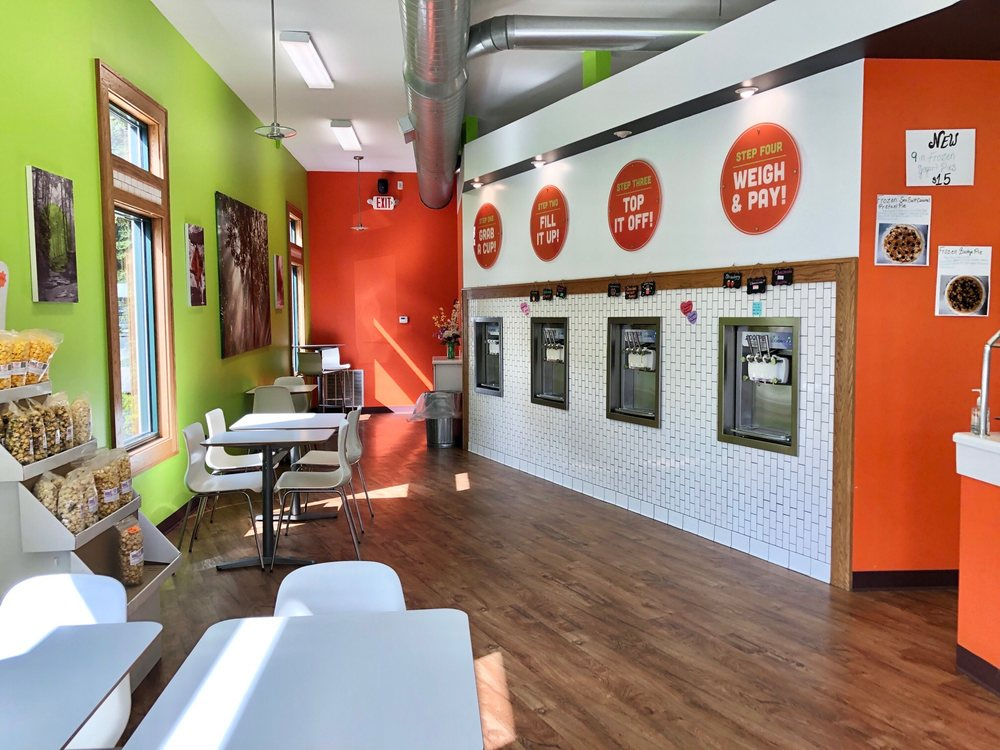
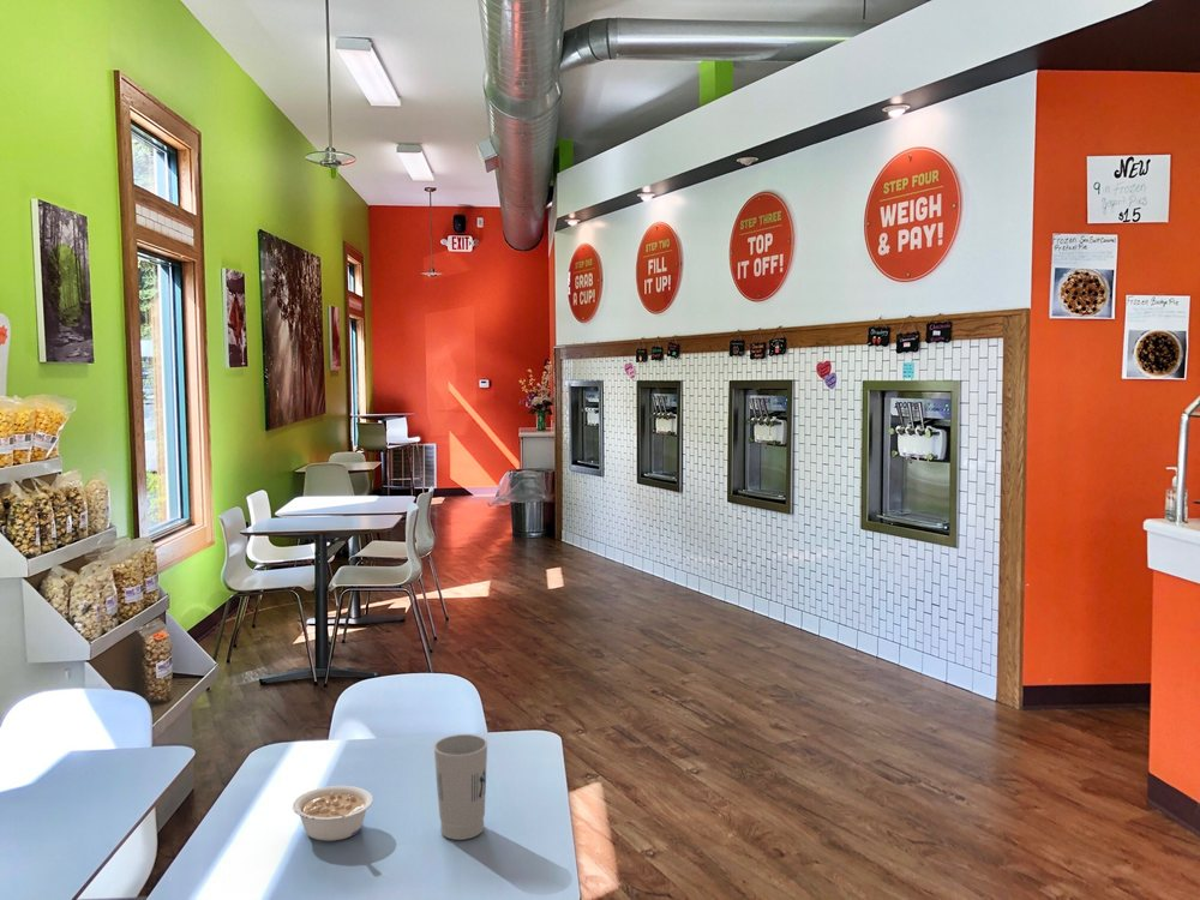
+ cup (461, 786)
+ legume (335, 812)
